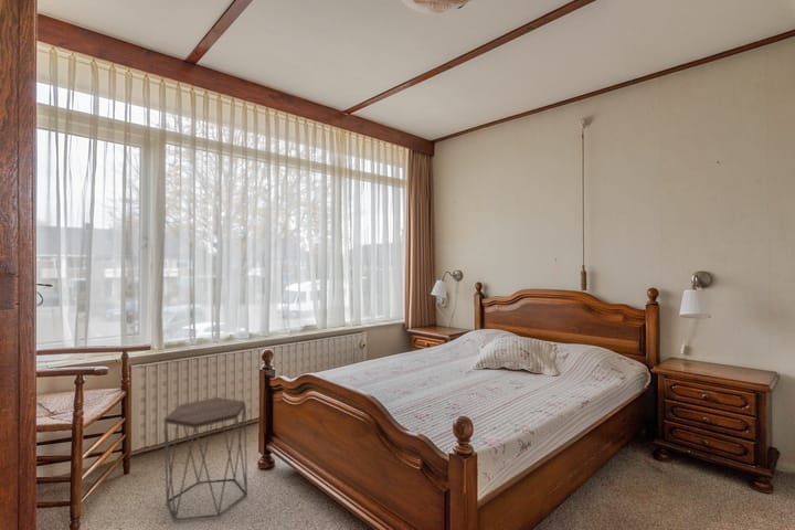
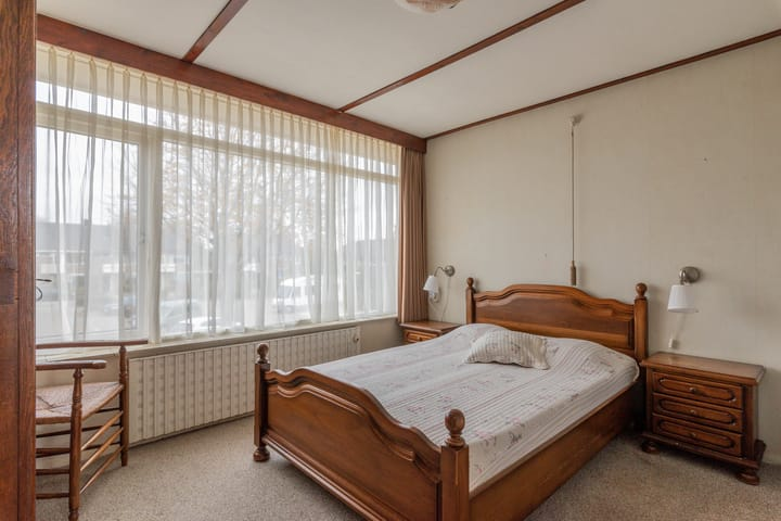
- side table (205, 452)
